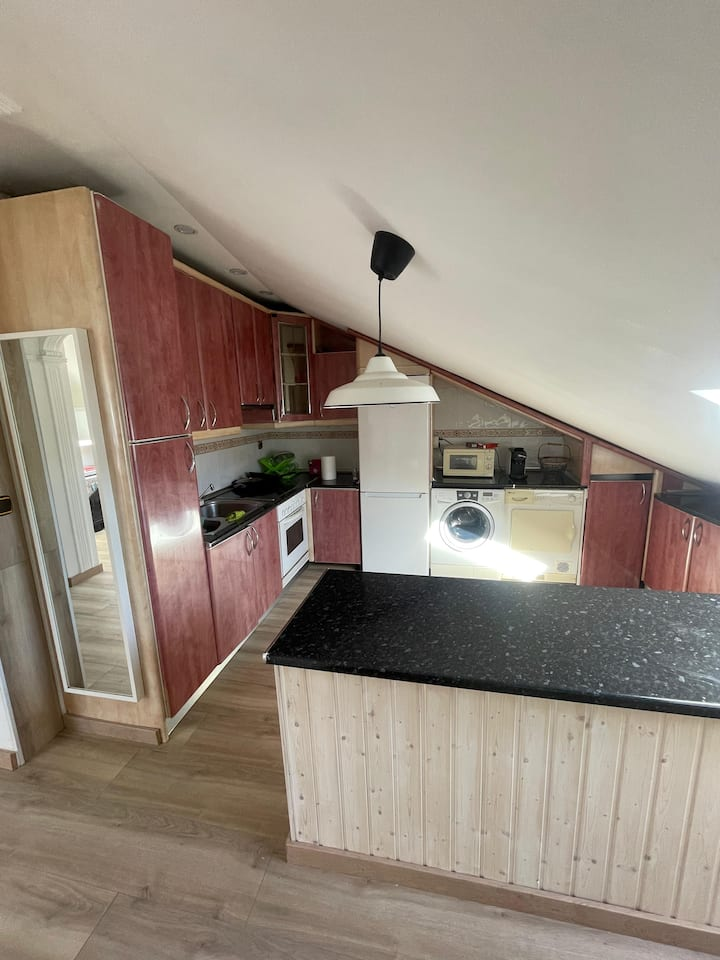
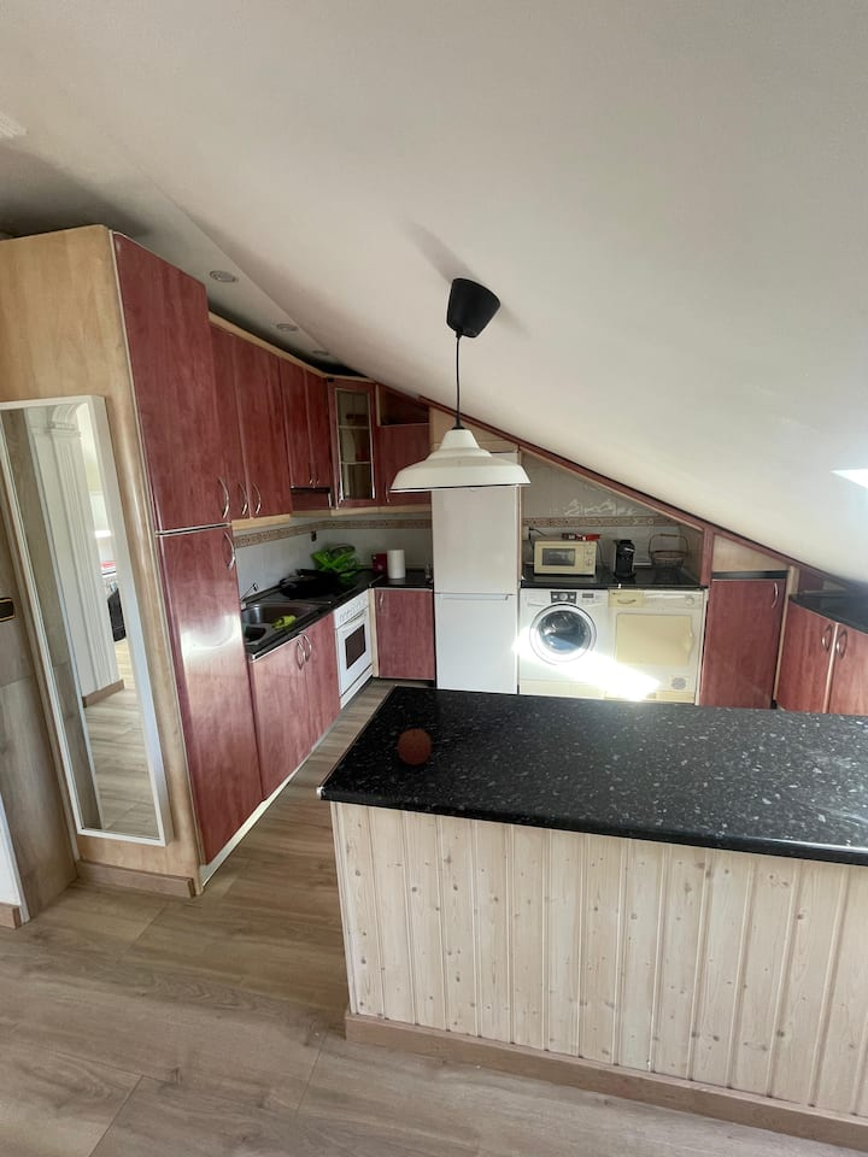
+ apple (414, 742)
